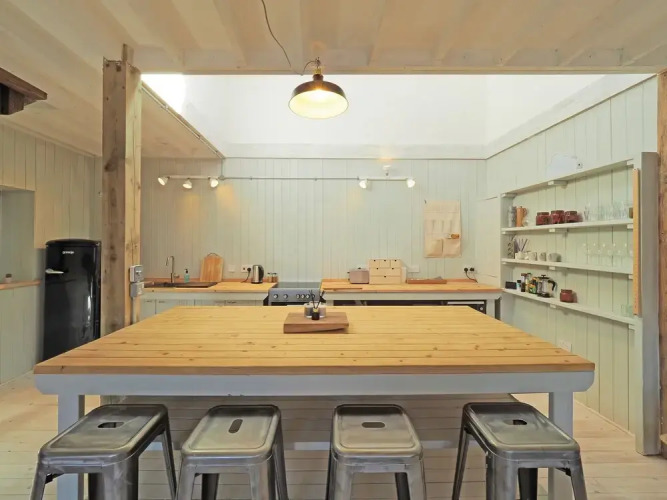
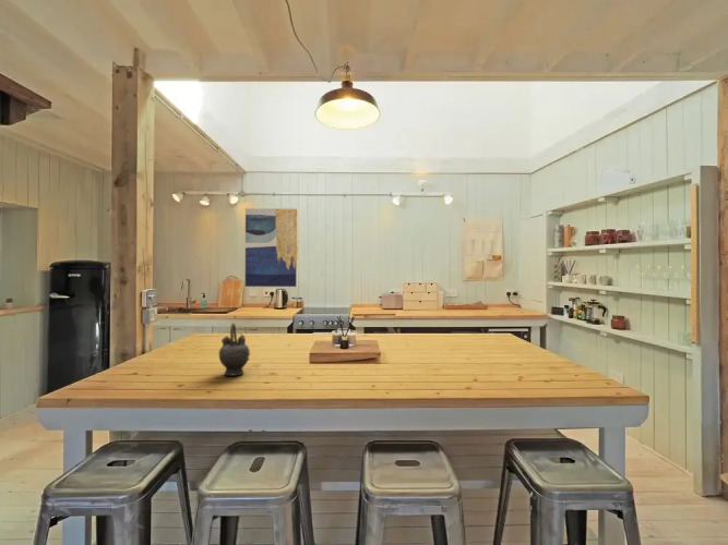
+ teapot (235, 348)
+ wall art (271, 247)
